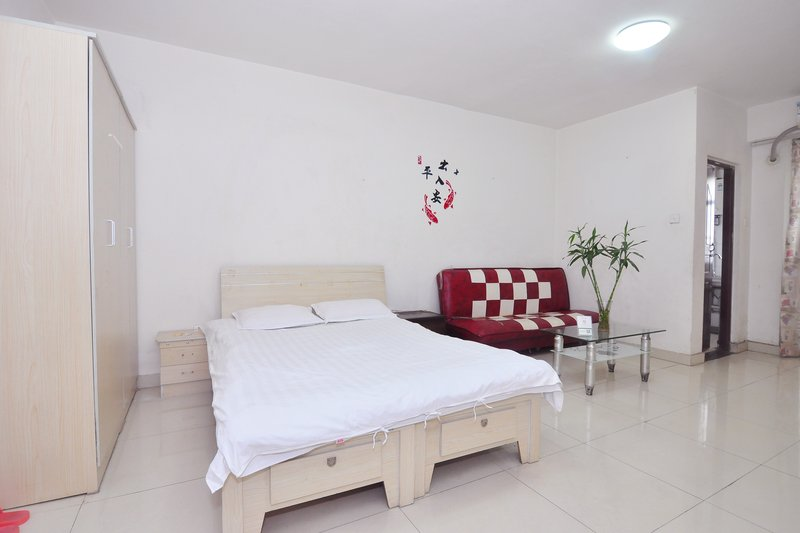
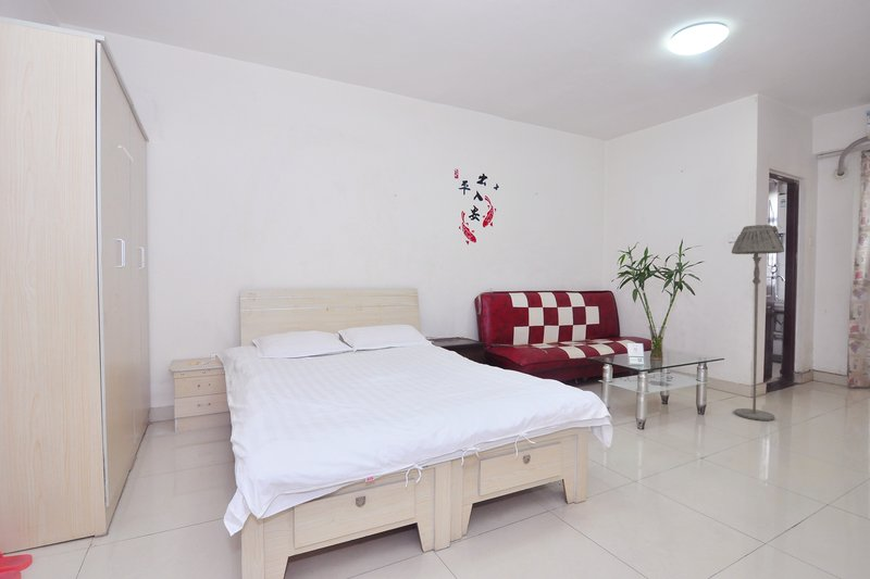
+ floor lamp (756, 320)
